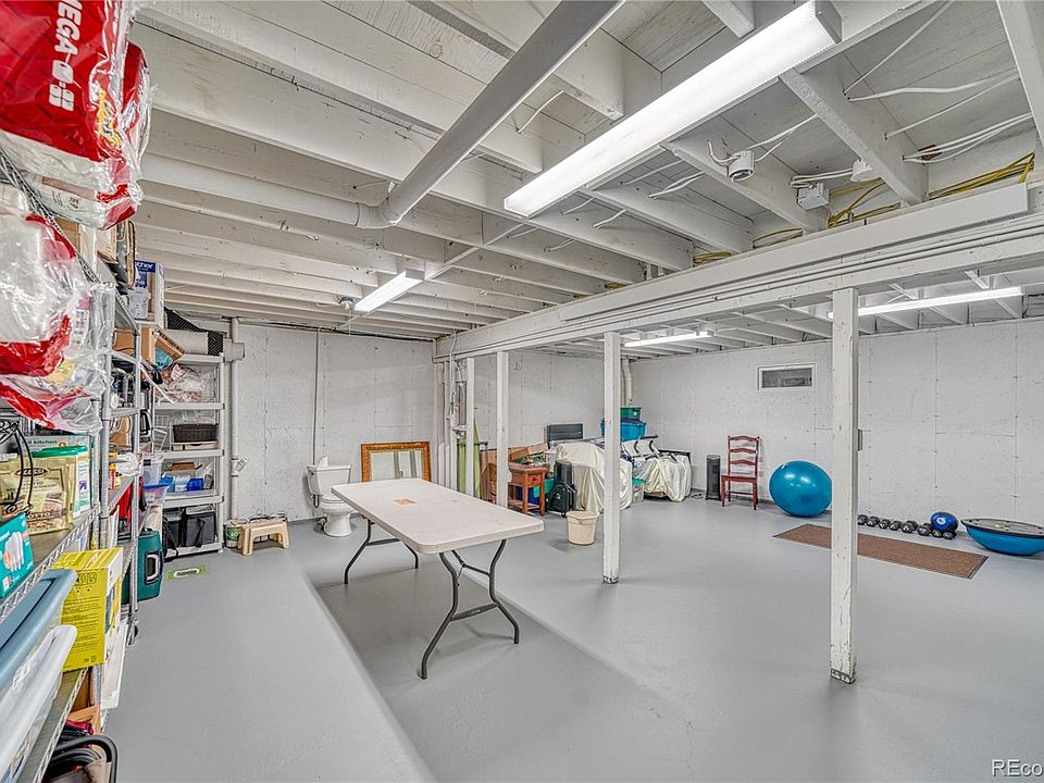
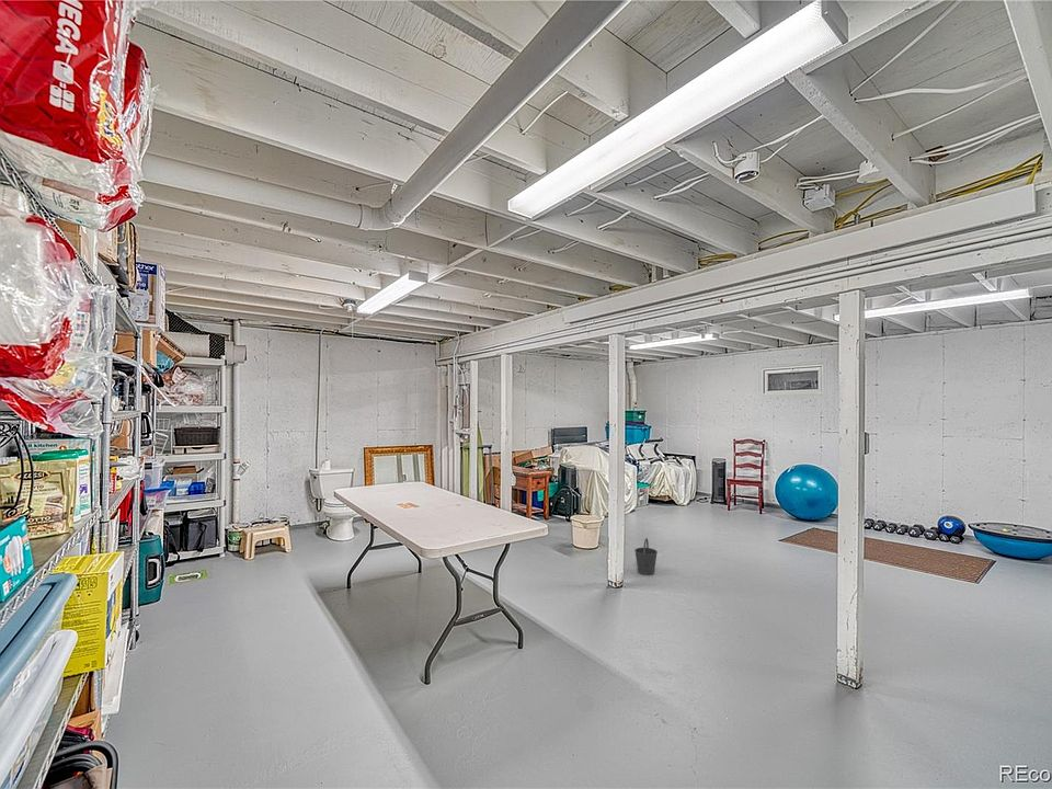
+ bucket (645, 554)
